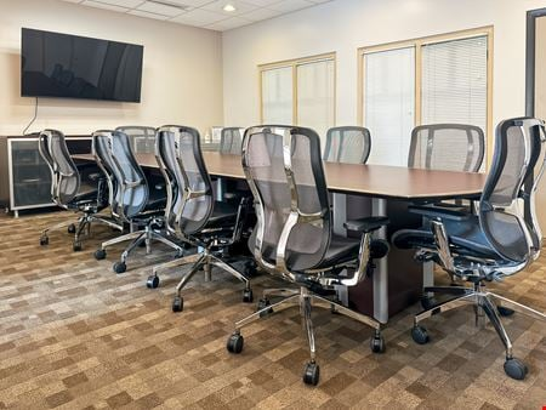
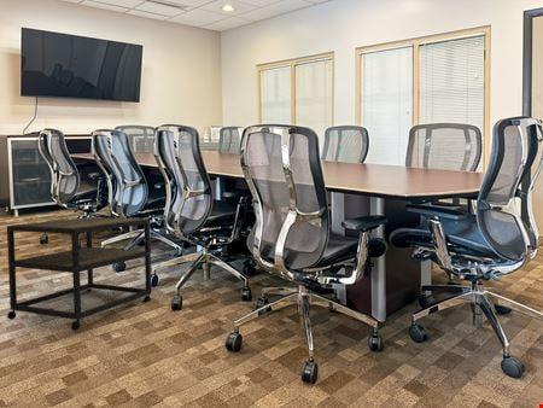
+ side table (82, 266)
